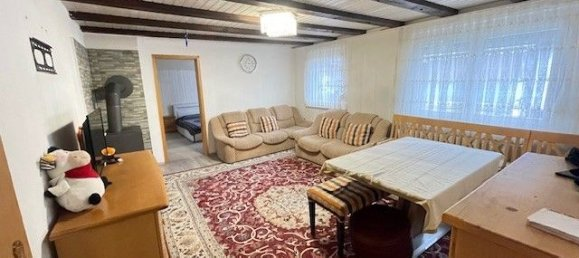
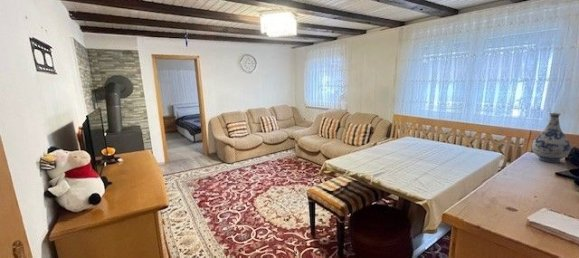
+ vase (552, 137)
